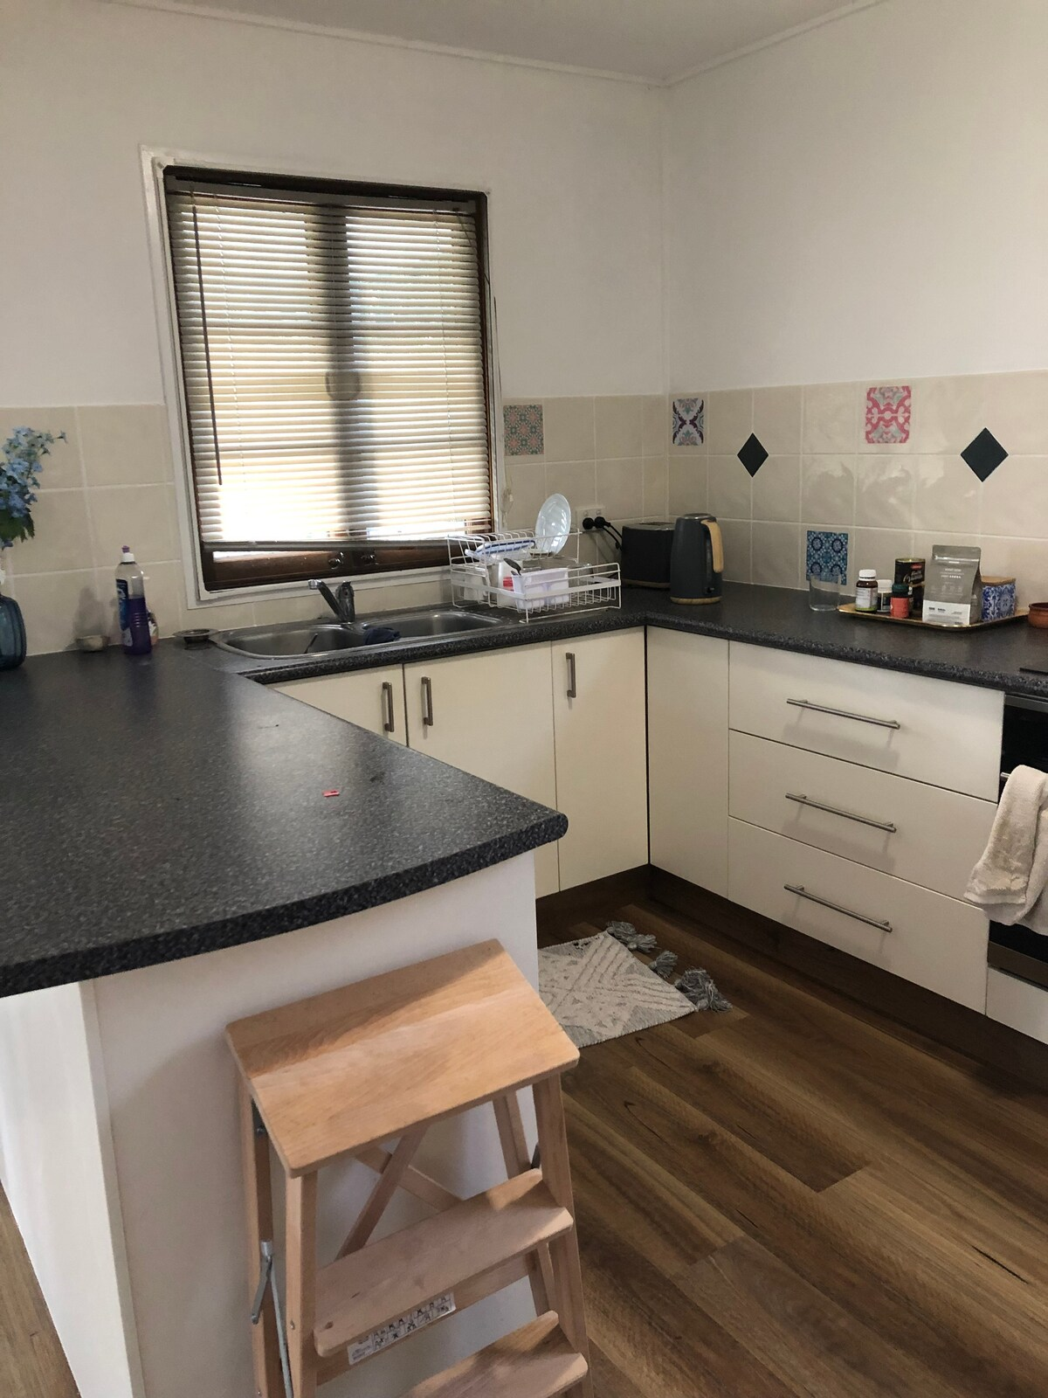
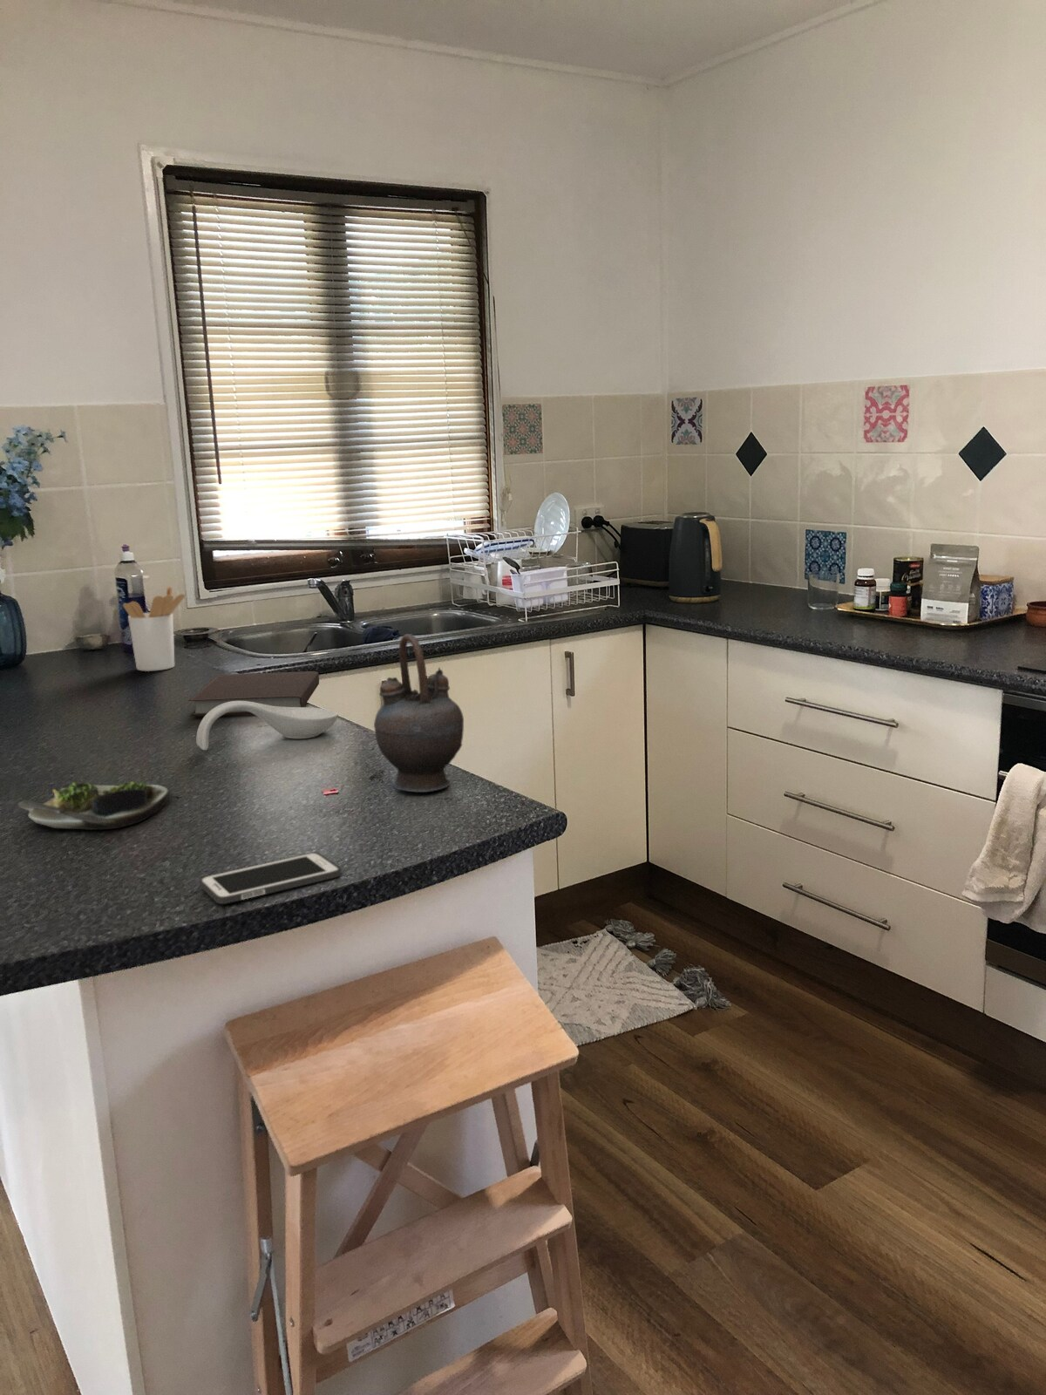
+ notebook (257, 692)
+ spoon rest (268, 718)
+ teapot (415, 708)
+ cell phone (270, 878)
+ salad plate (101, 796)
+ utensil holder (158, 628)
